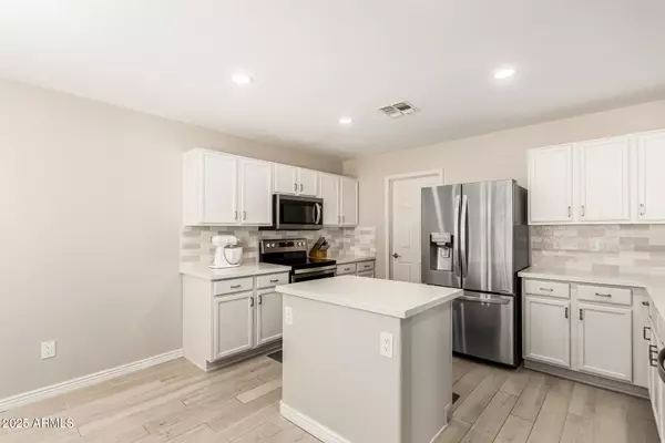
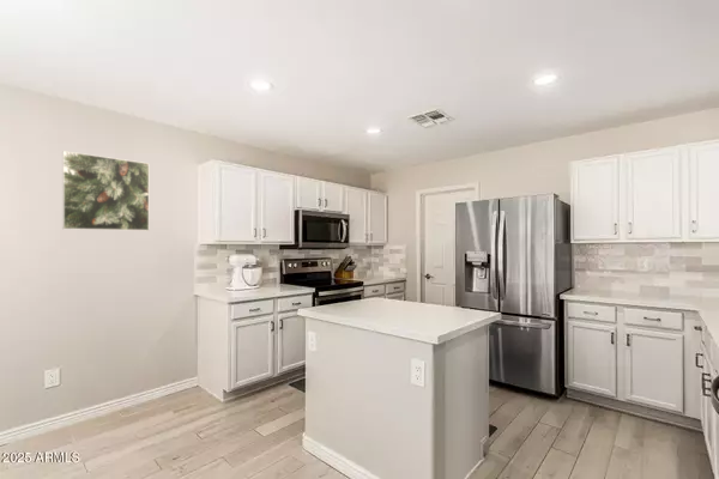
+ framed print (108, 193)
